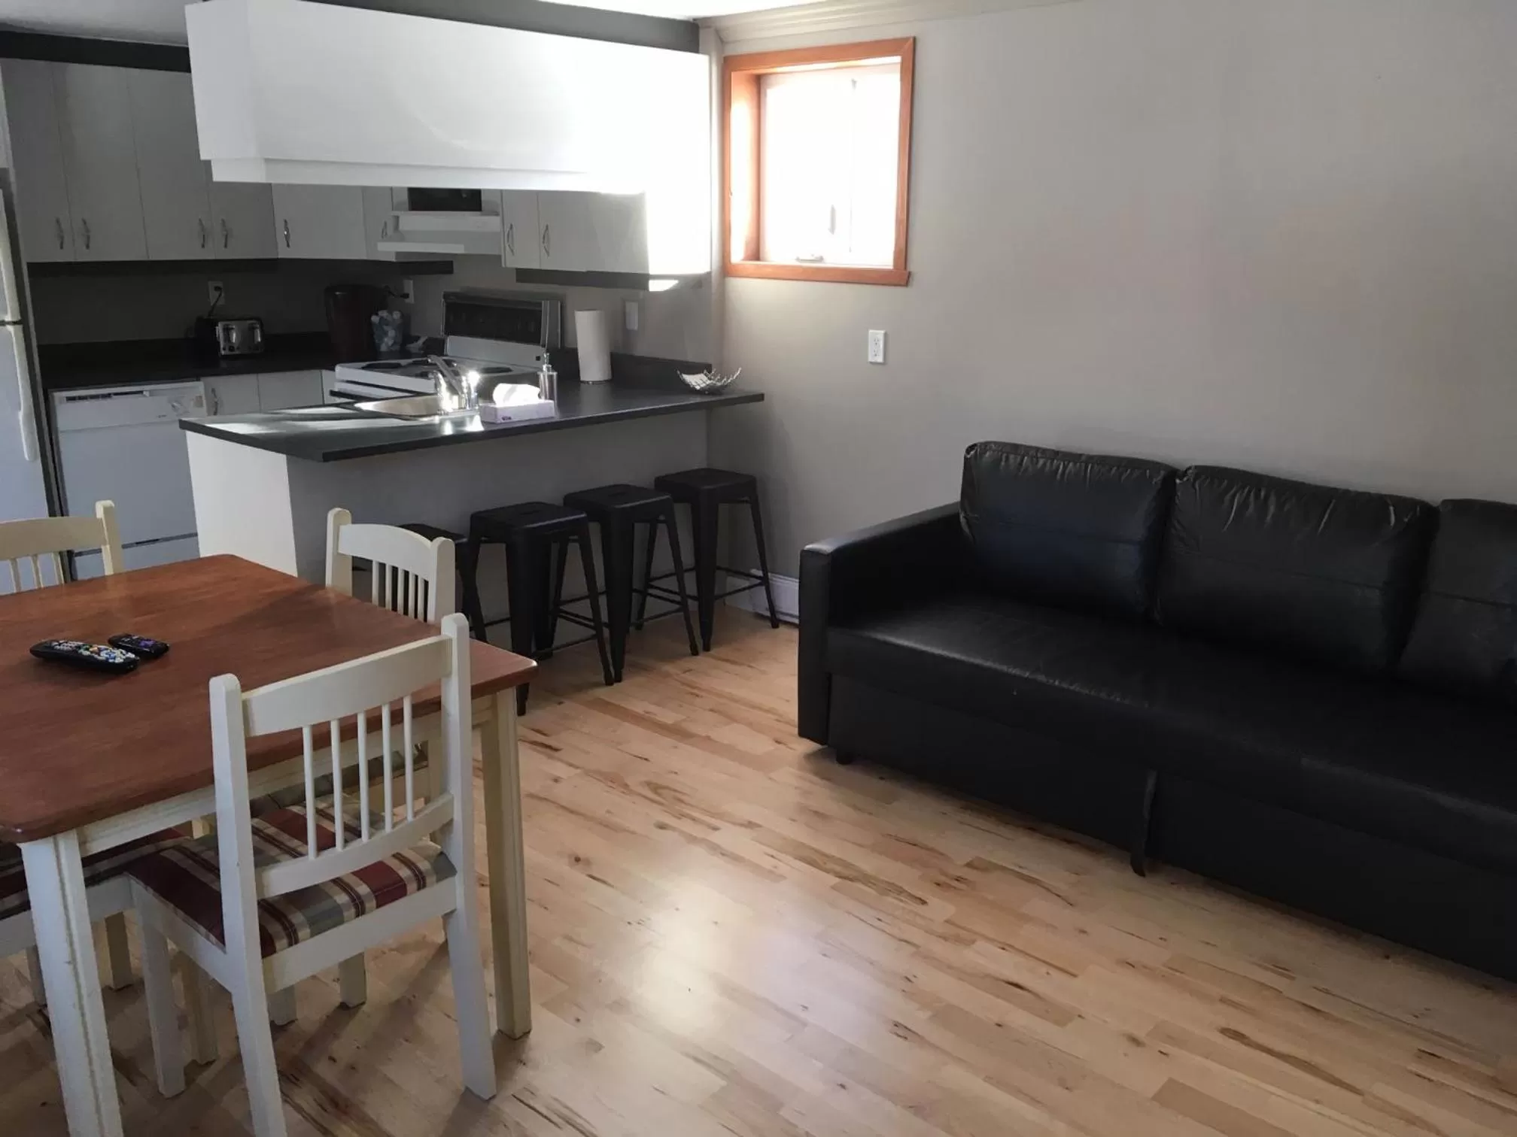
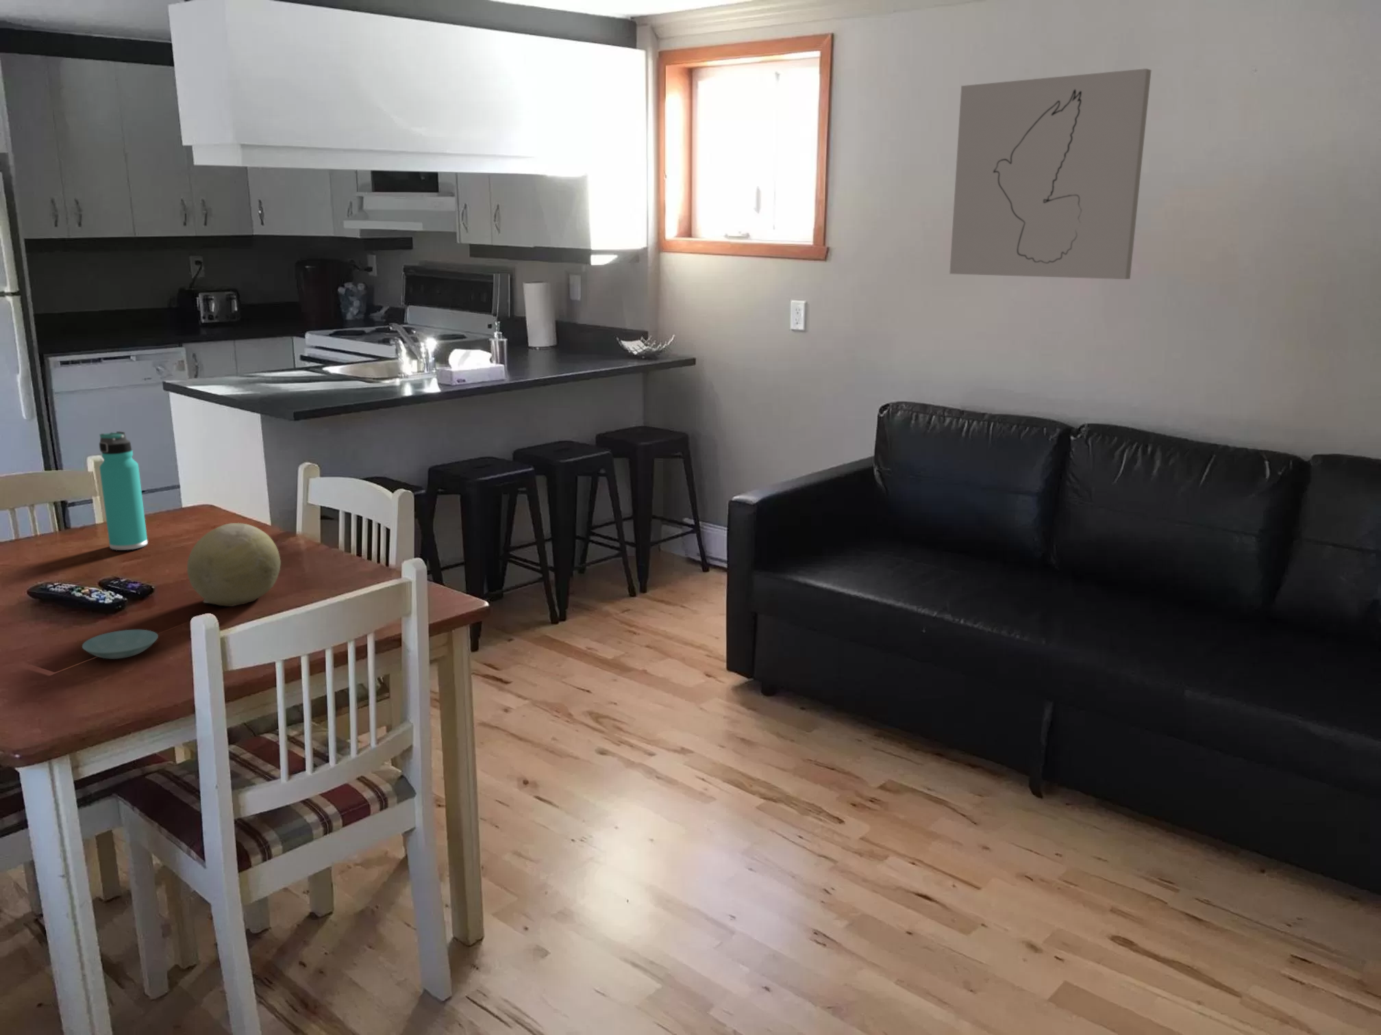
+ saucer (122, 646)
+ wall art (1043, 179)
+ fruit (235, 562)
+ thermos bottle (122, 489)
